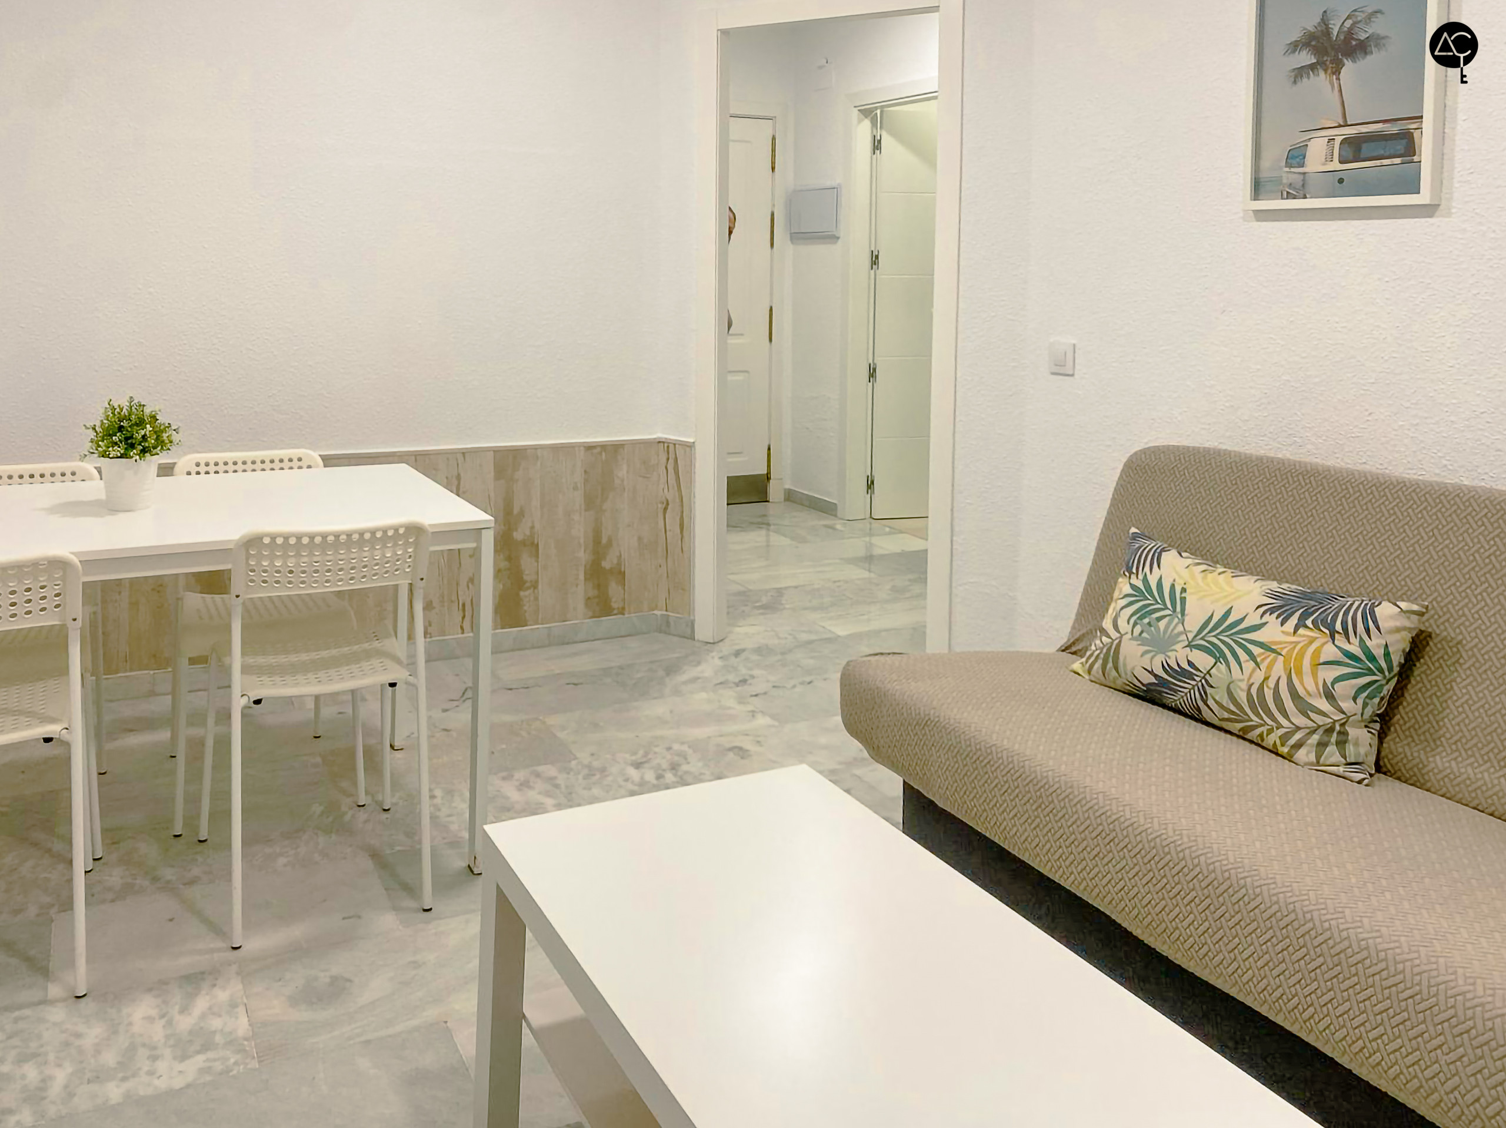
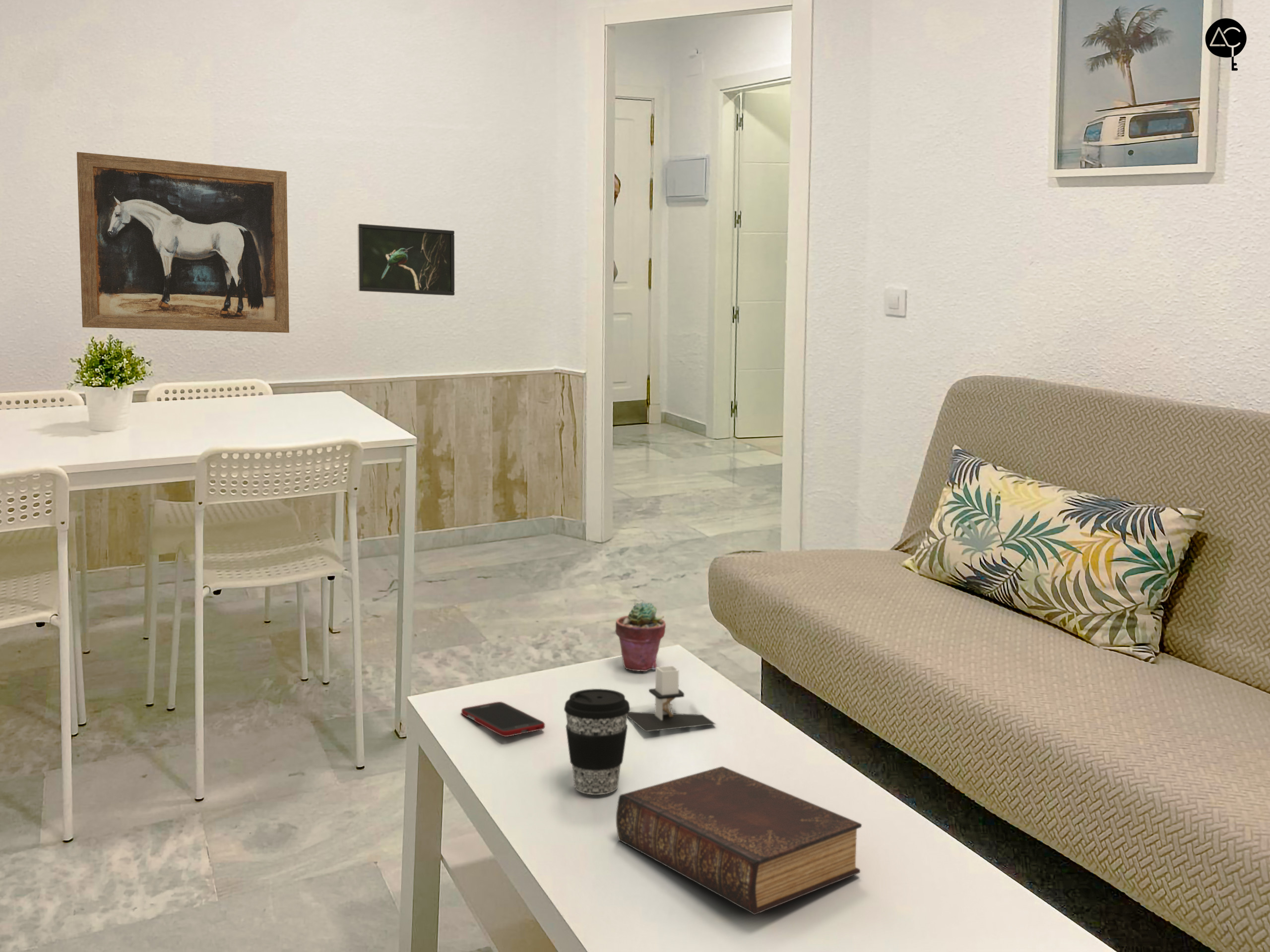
+ coffee cup (597, 742)
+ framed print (407, 260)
+ potted succulent (640, 634)
+ cell phone (502, 718)
+ book (735, 833)
+ architectural model (667, 693)
+ wall art (188, 247)
